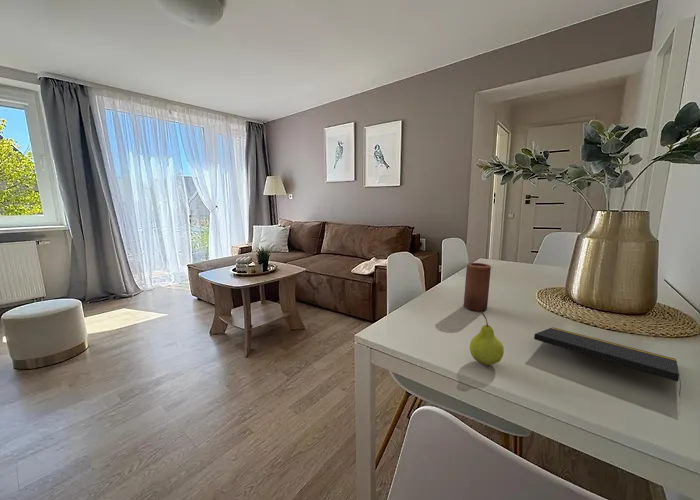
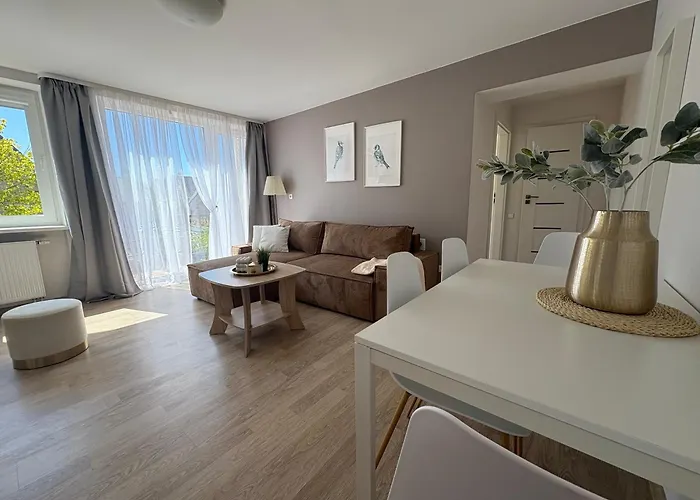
- notepad (601, 348)
- candle (476, 286)
- fruit (487, 338)
